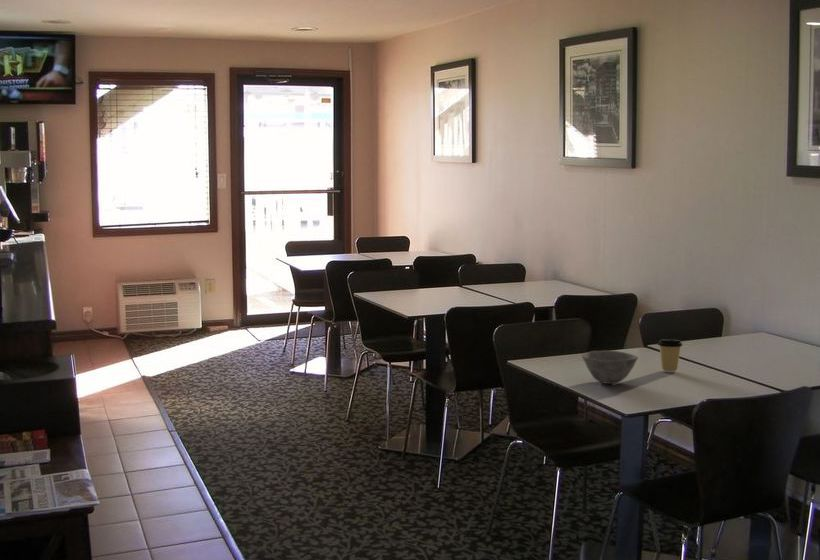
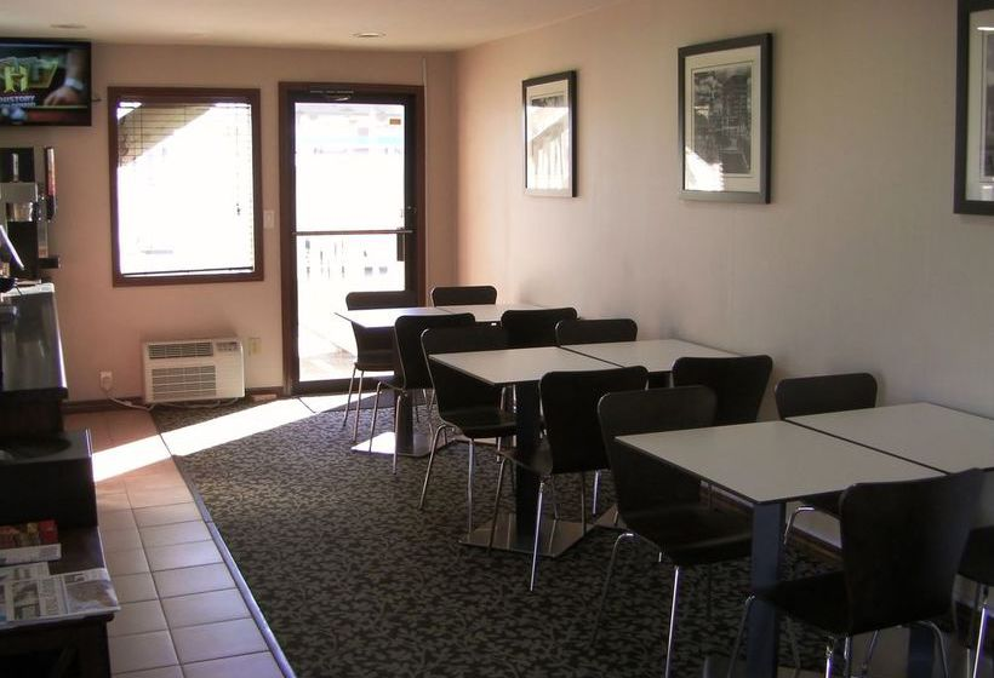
- coffee cup (669, 355)
- bowl (609, 368)
